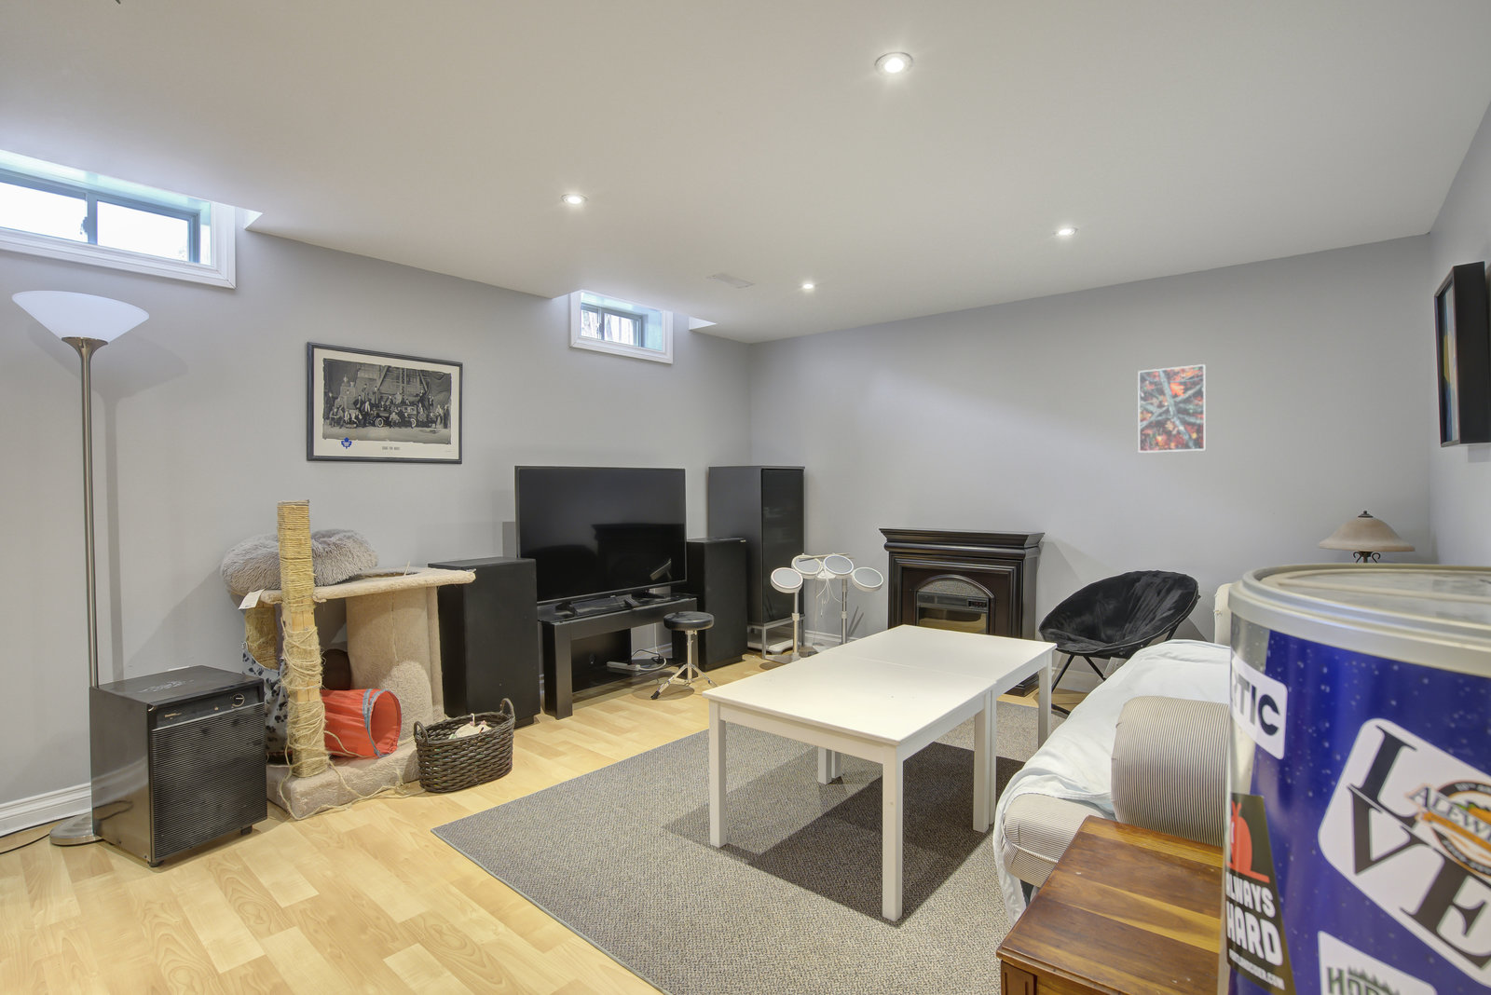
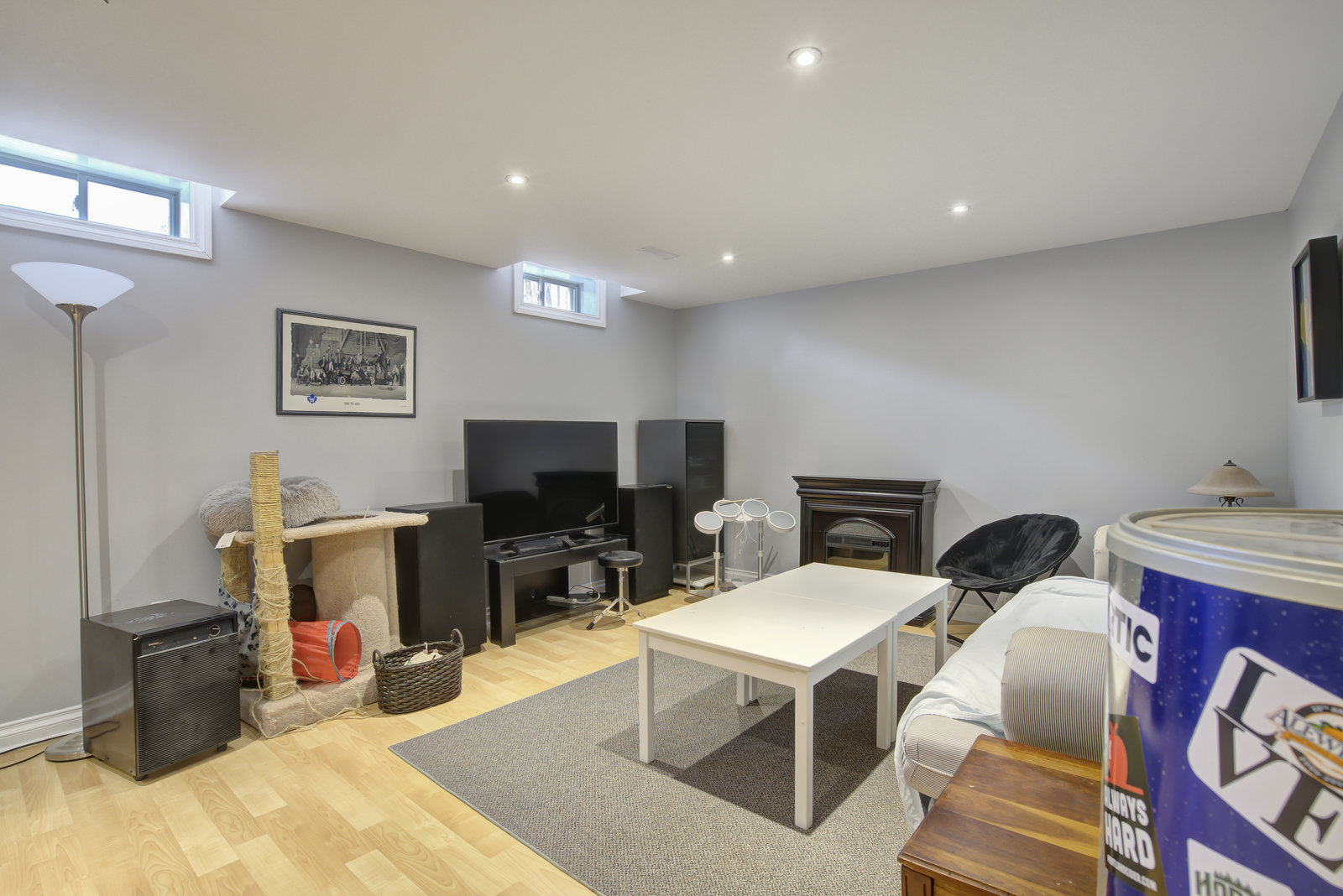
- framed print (1170, 409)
